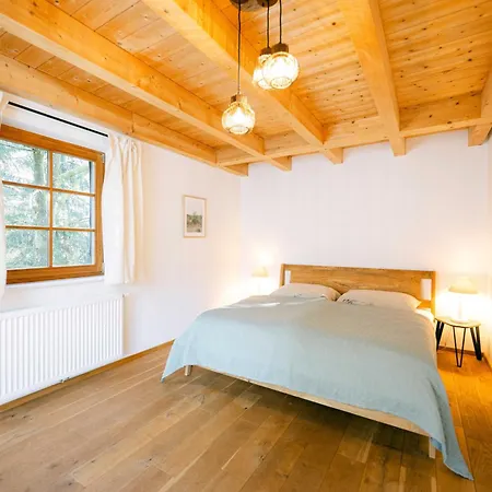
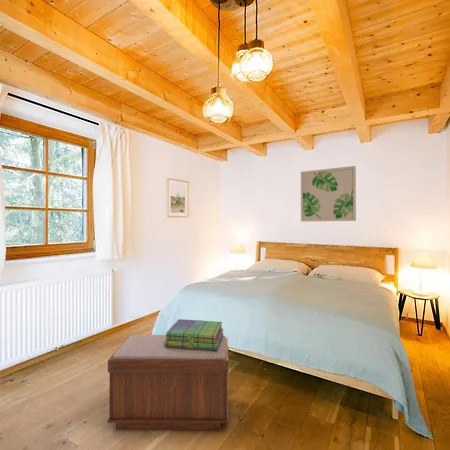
+ bench (173, 377)
+ wall art (327, 195)
+ stack of books (195, 333)
